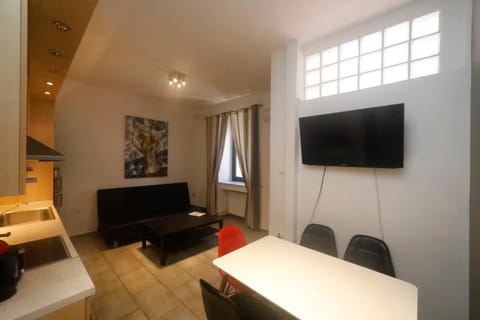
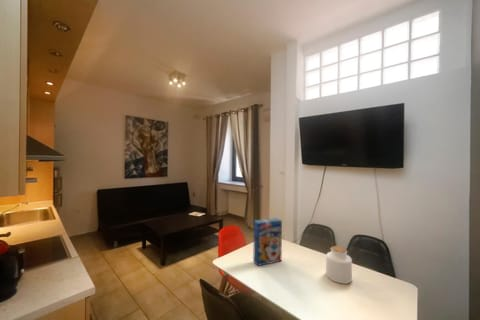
+ cereal box (267, 240)
+ jar (337, 262)
